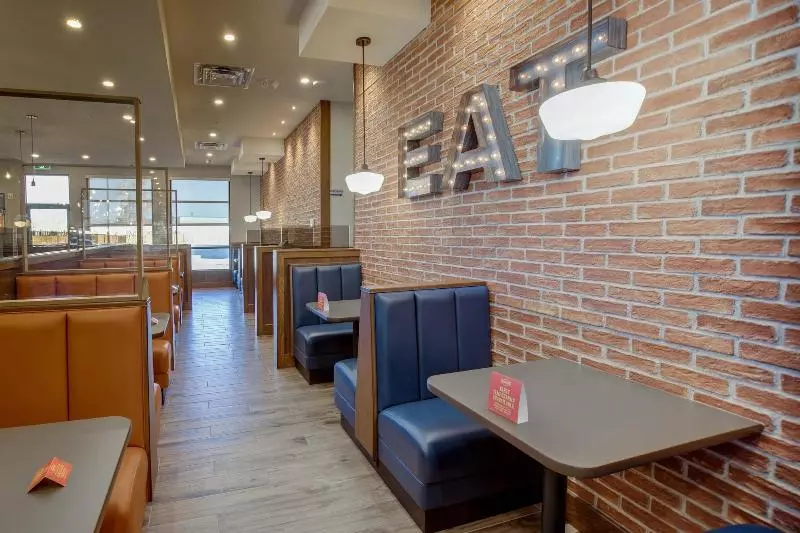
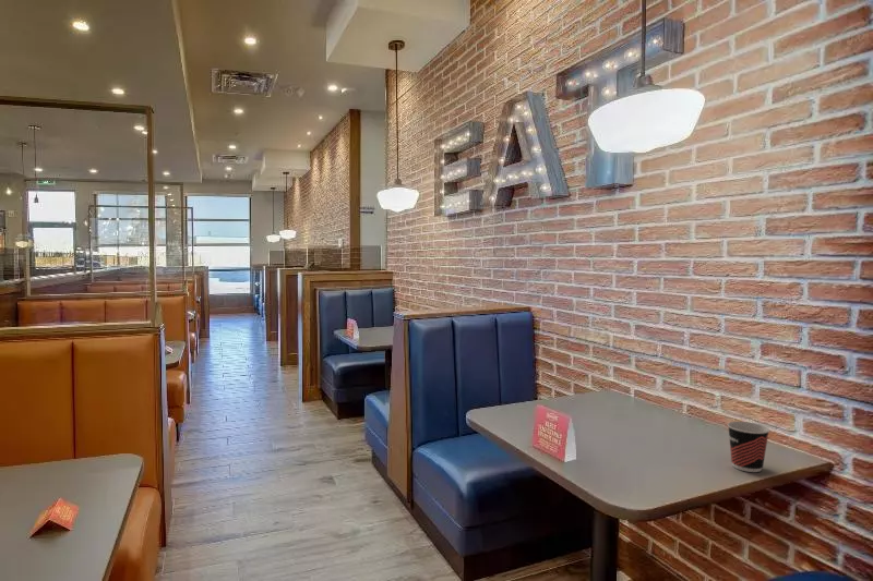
+ cup (748, 447)
